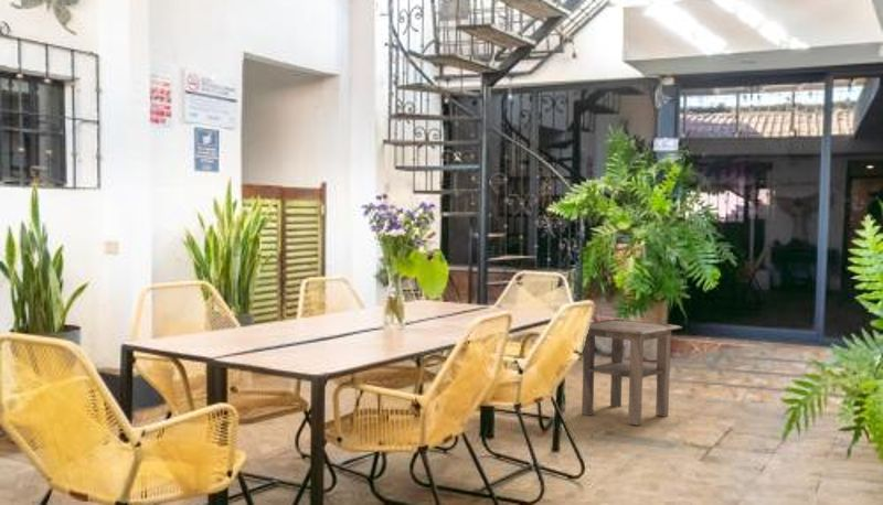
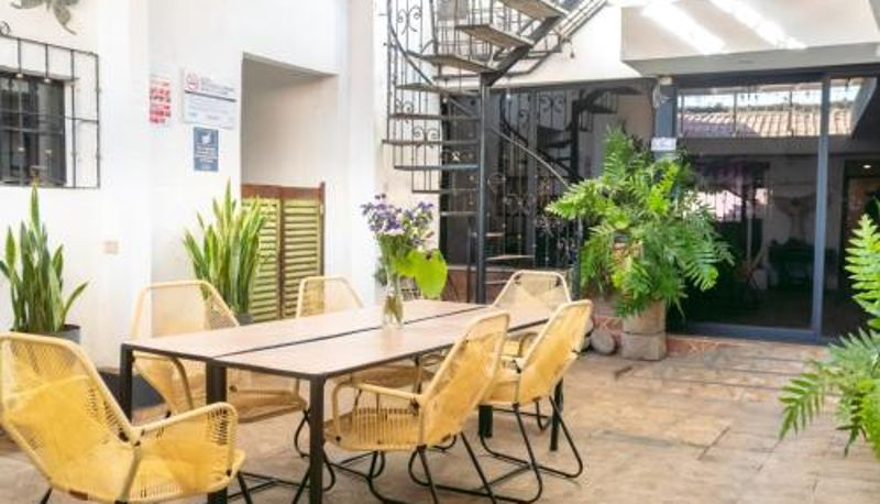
- side table (626, 369)
